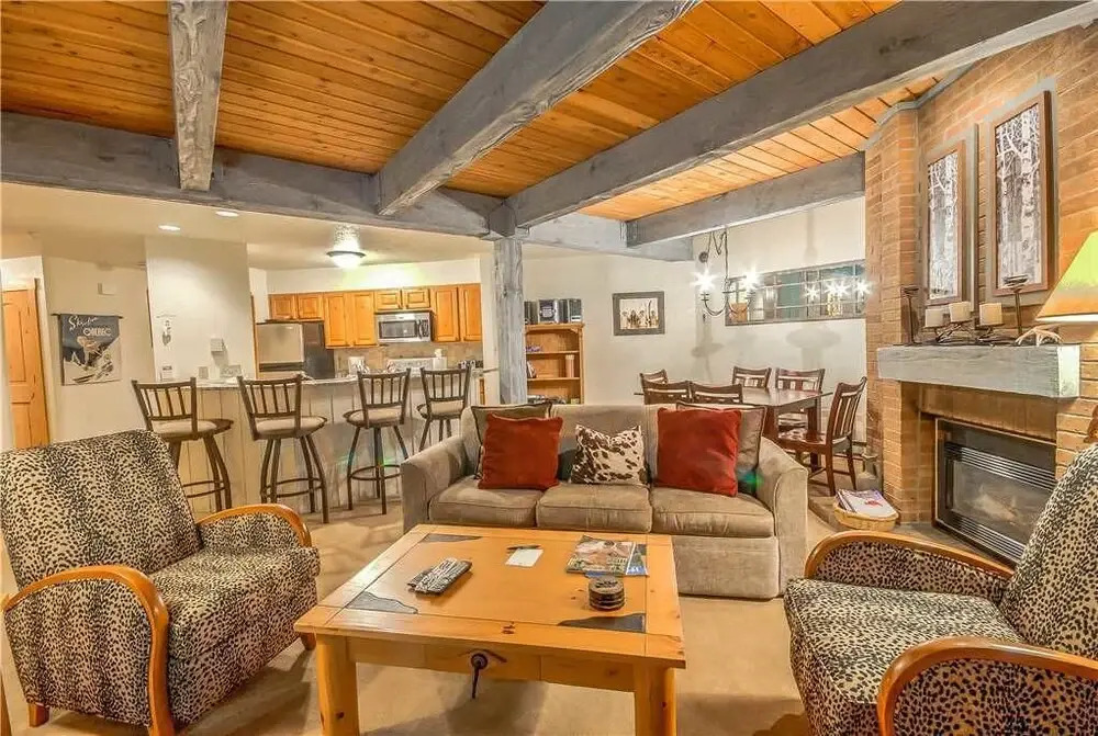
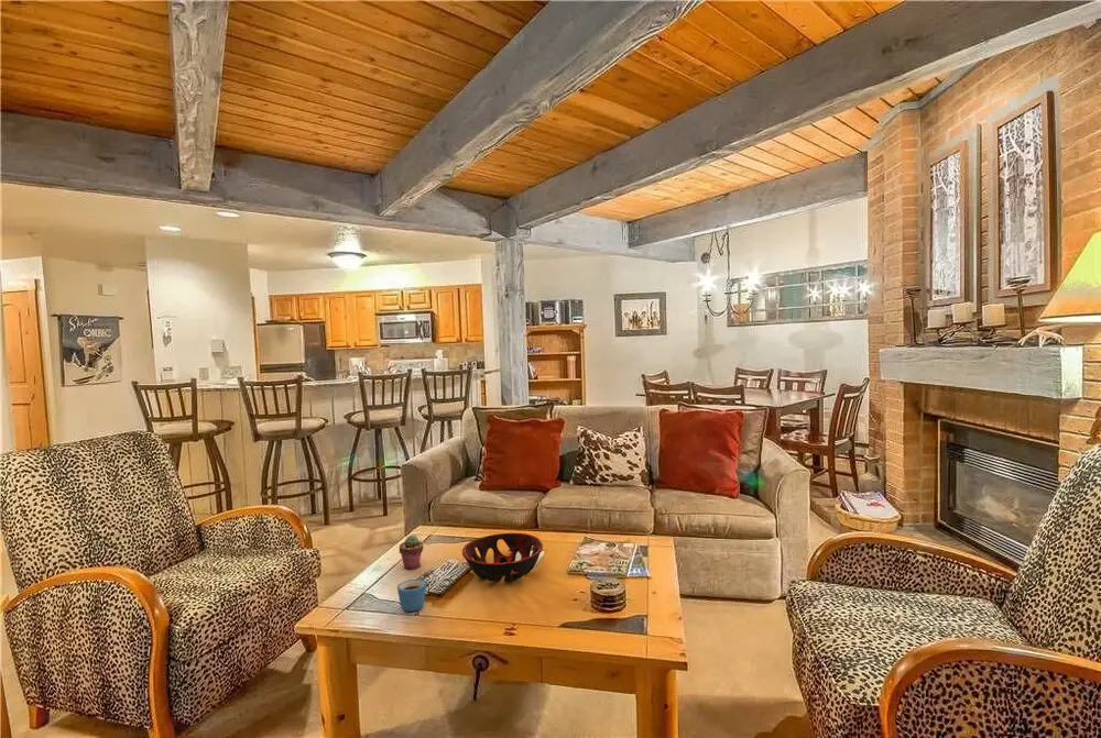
+ decorative bowl (502, 559)
+ mug (414, 594)
+ potted succulent (411, 550)
